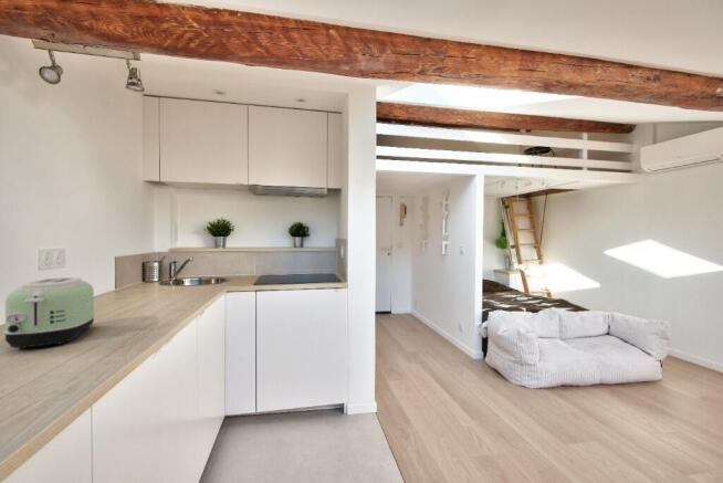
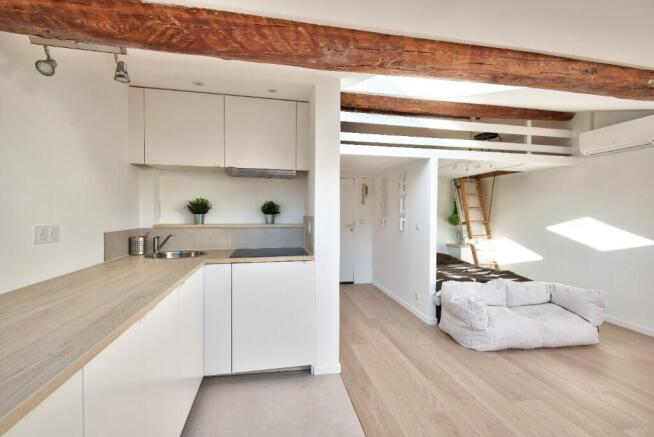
- toaster (52, 309)
